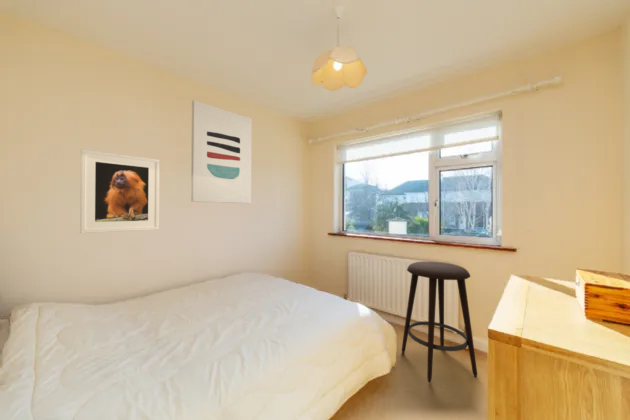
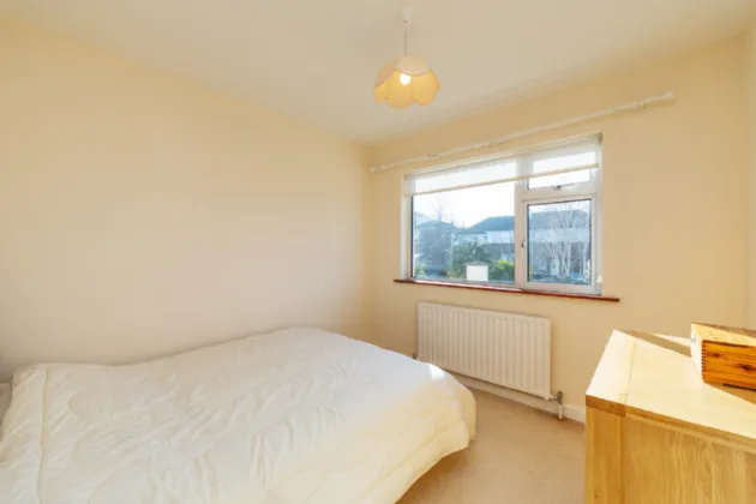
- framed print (123, 193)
- stool (434, 315)
- wall art (224, 156)
